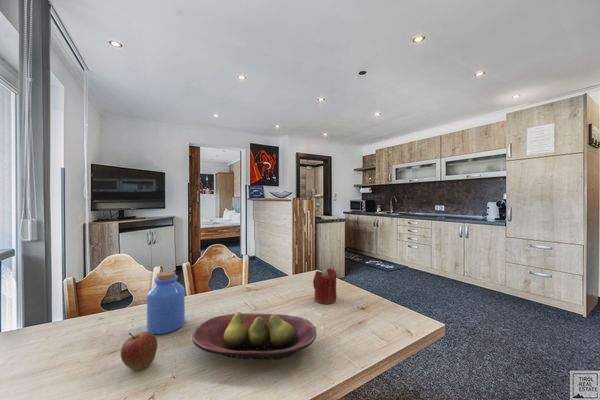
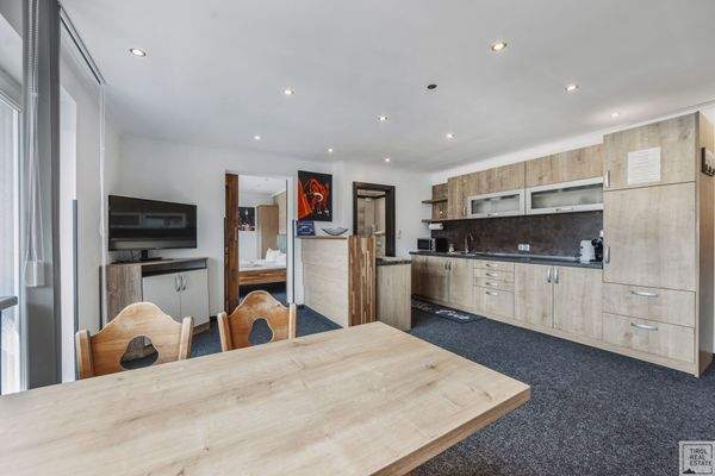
- candle (325, 283)
- fruit bowl (255, 331)
- apple (139, 348)
- jar (166, 299)
